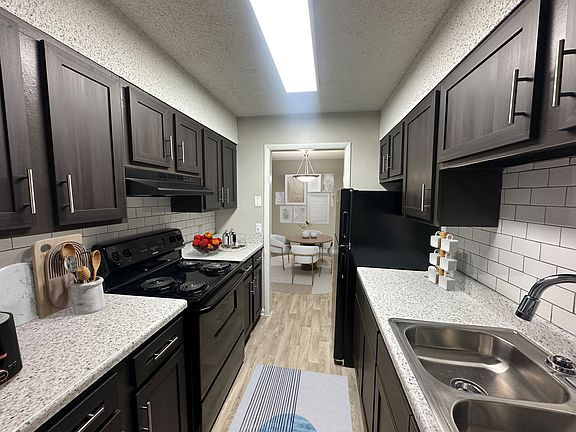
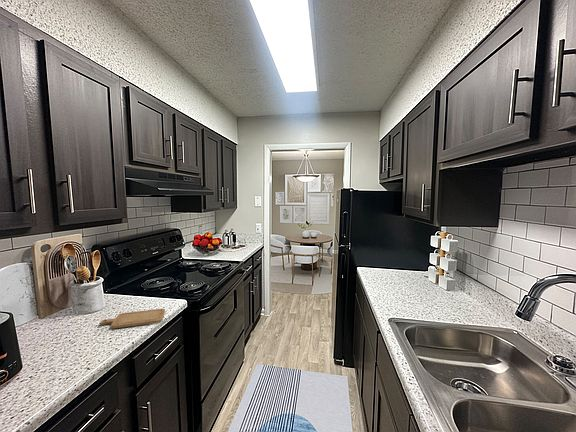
+ chopping board (133, 318)
